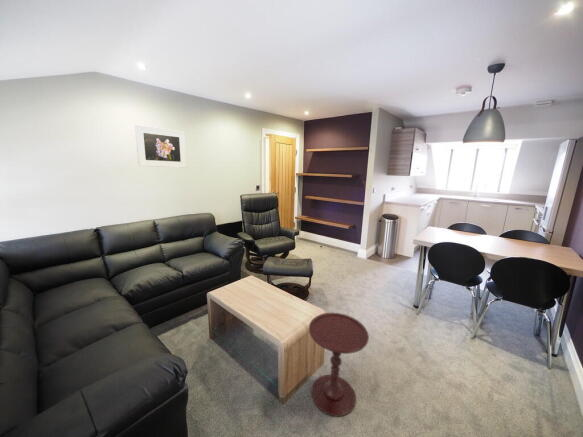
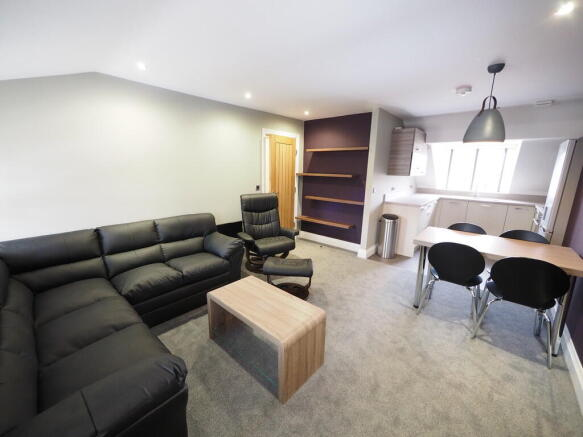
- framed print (162, 148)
- side table (335, 363)
